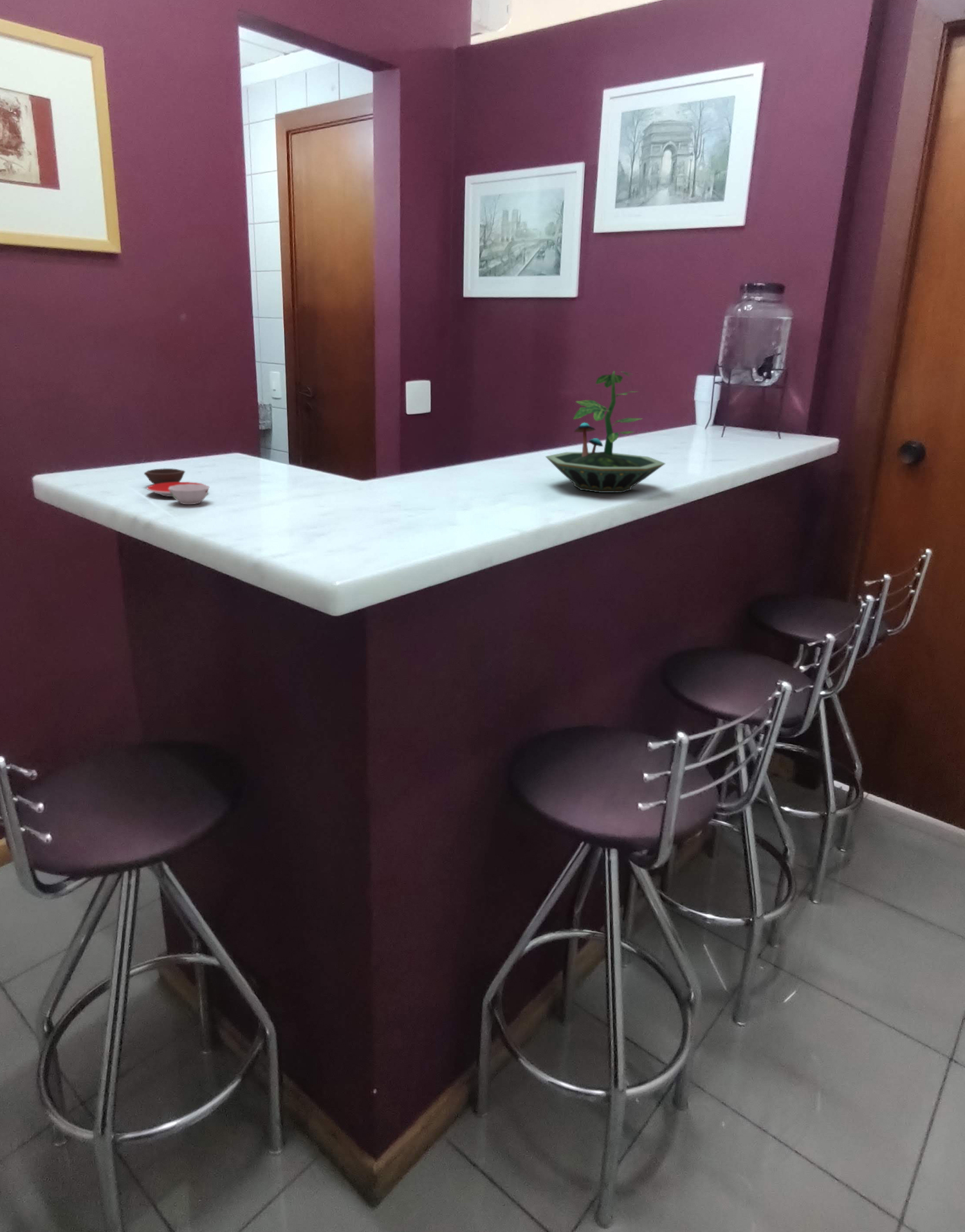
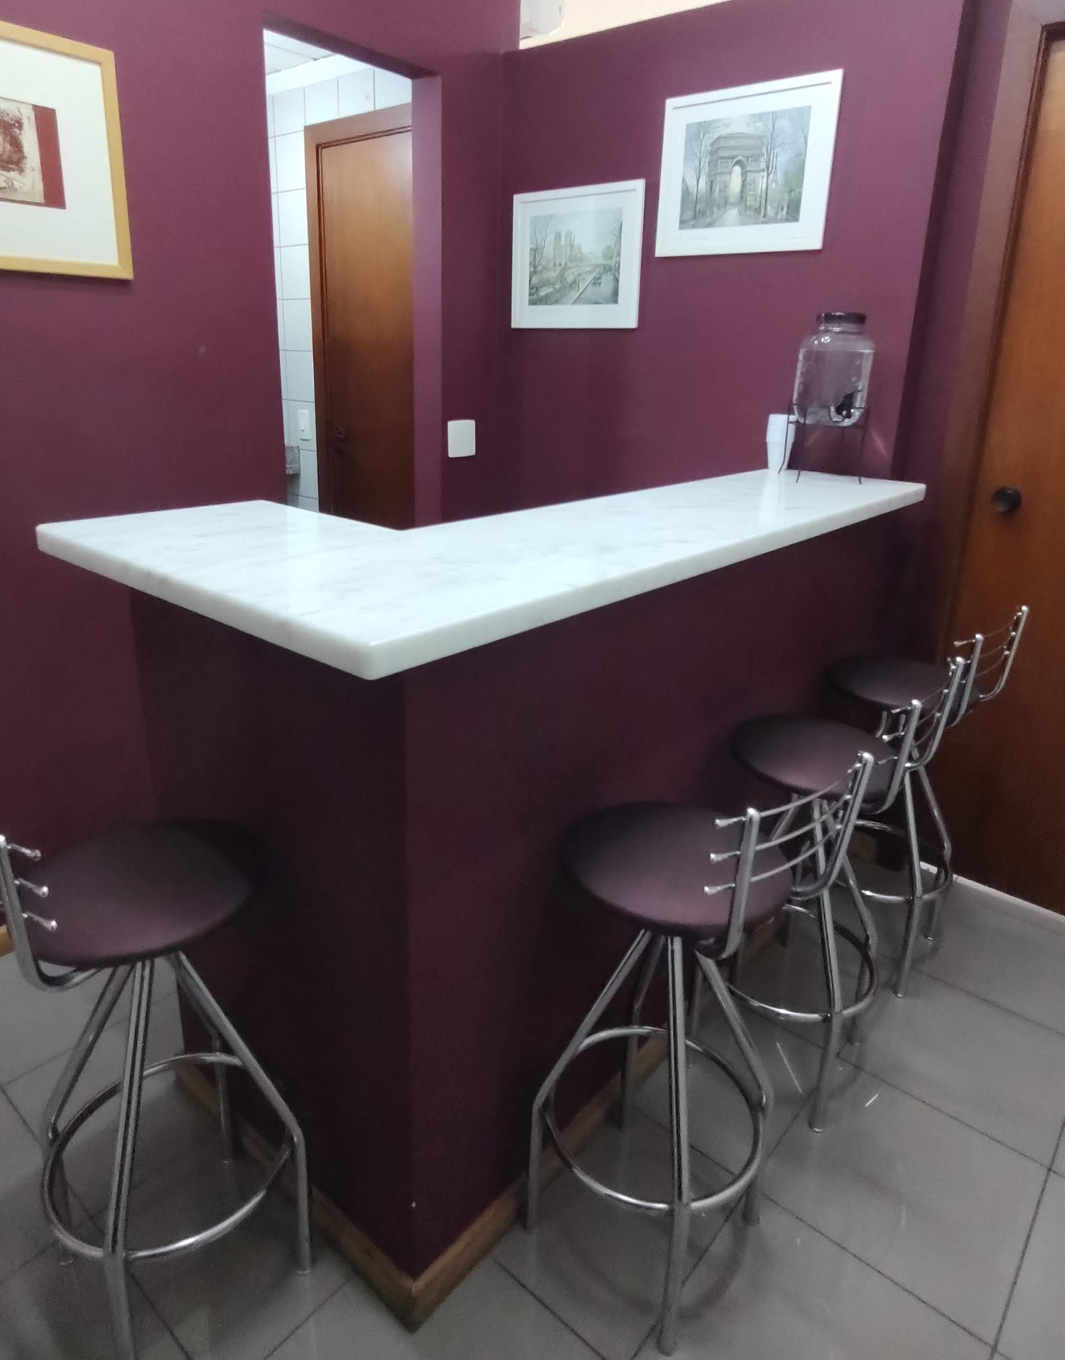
- terrarium (611, 394)
- bowl (177, 486)
